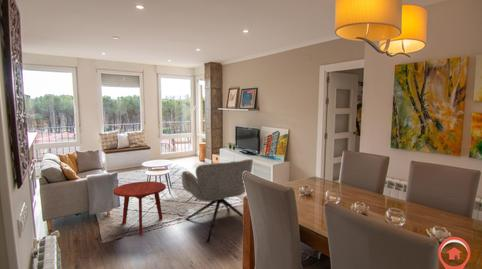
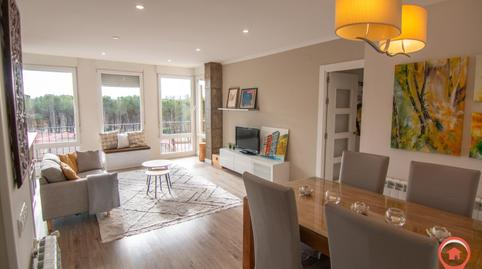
- side table (140, 206)
- armchair (219, 190)
